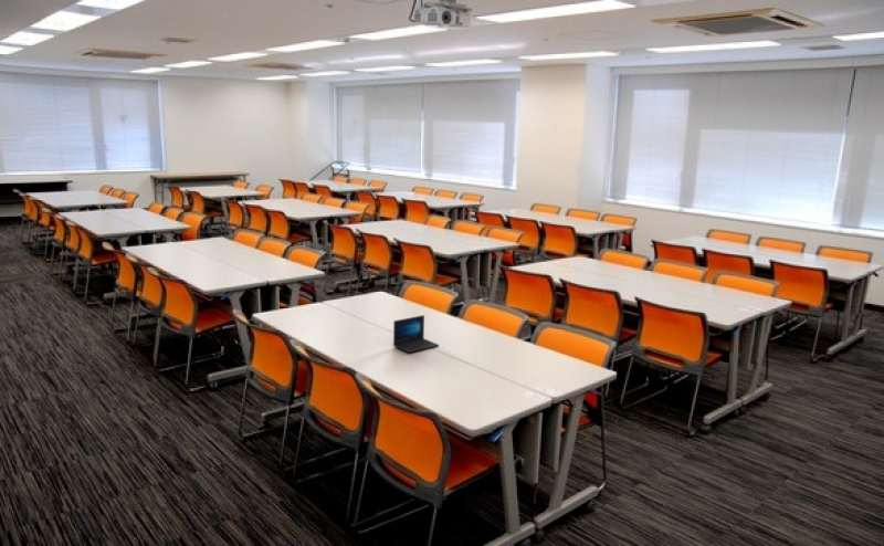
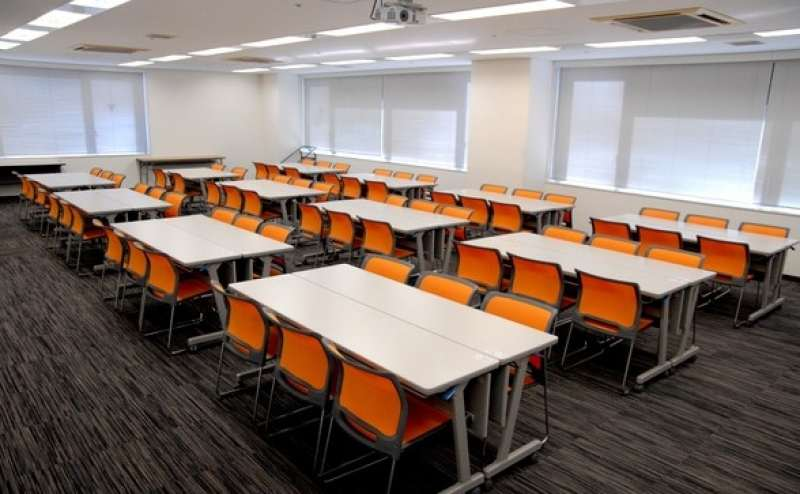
- laptop (415, 333)
